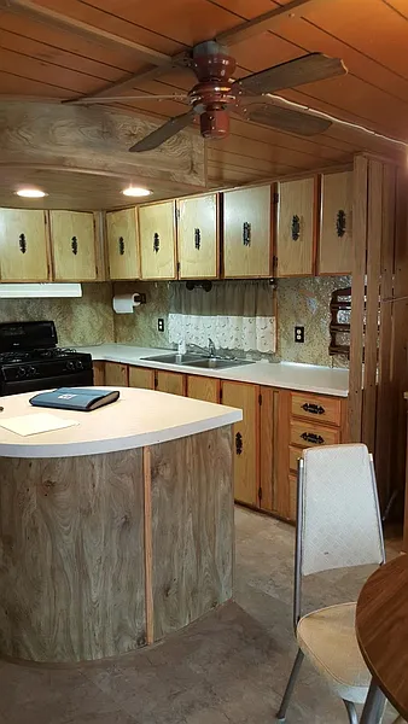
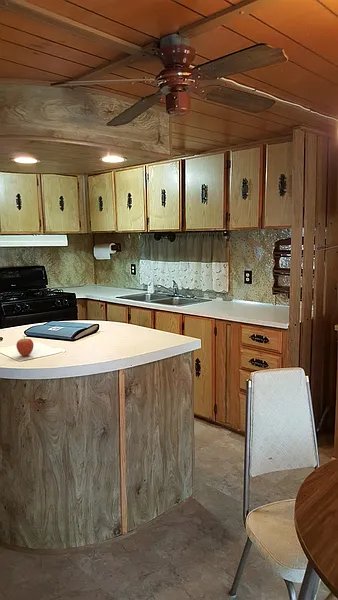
+ fruit (24, 345)
